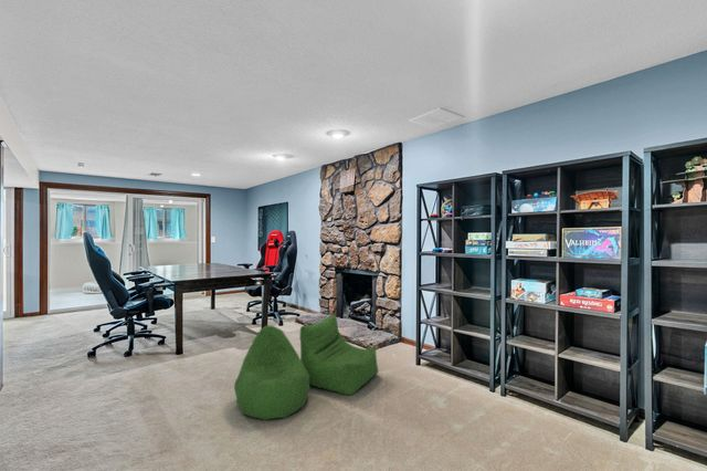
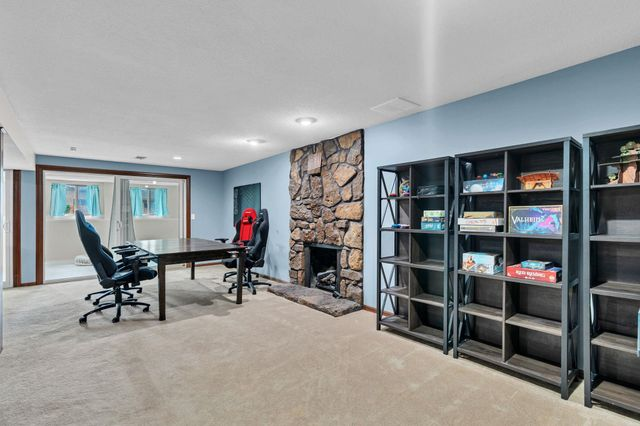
- bean bag chair (312, 356)
